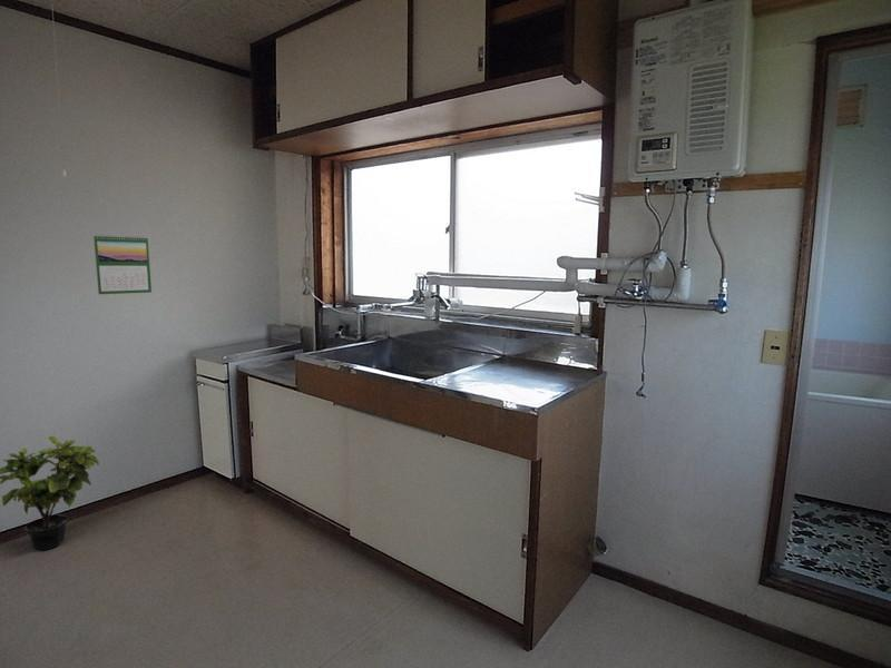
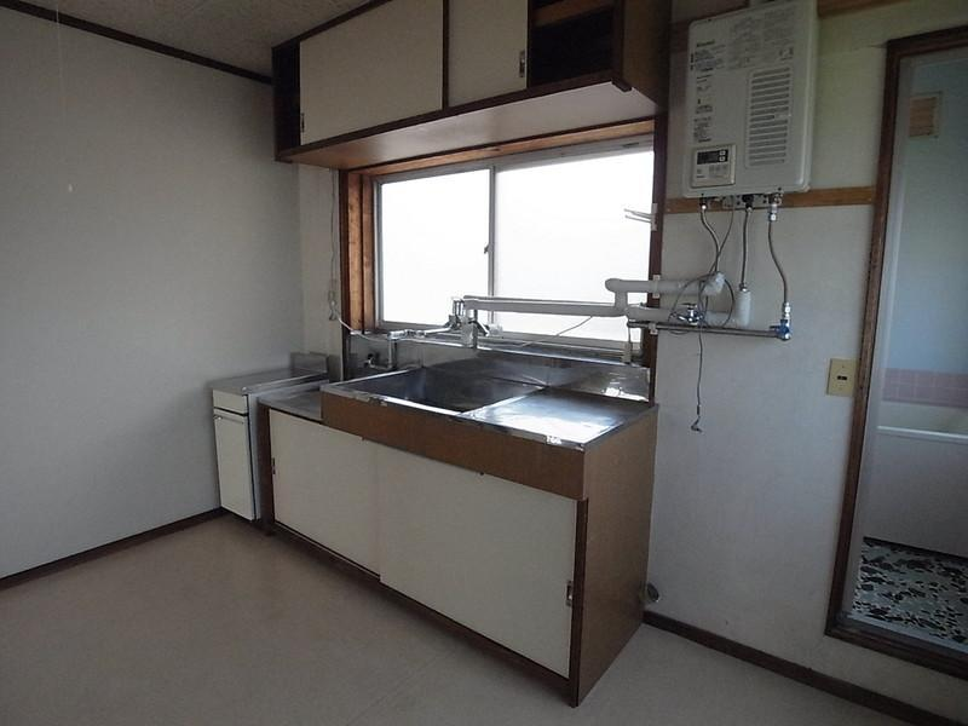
- potted plant (51, 490)
- calendar (124, 264)
